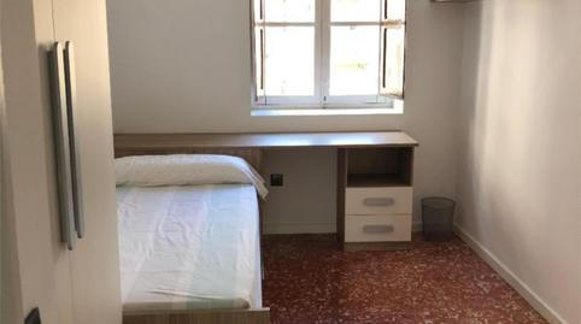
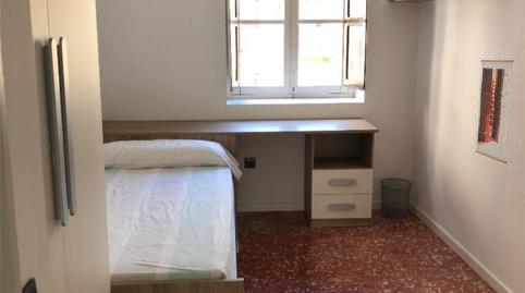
+ wall art (492, 109)
